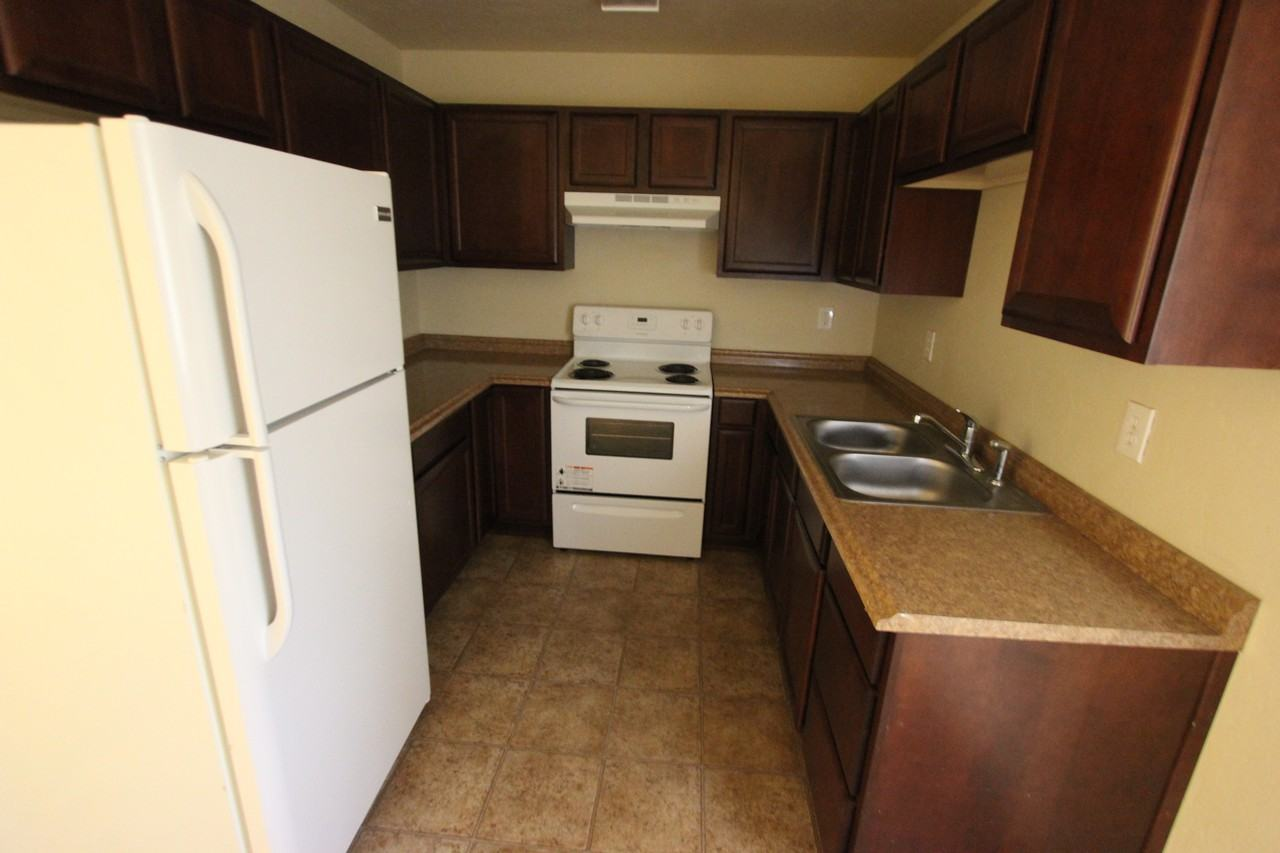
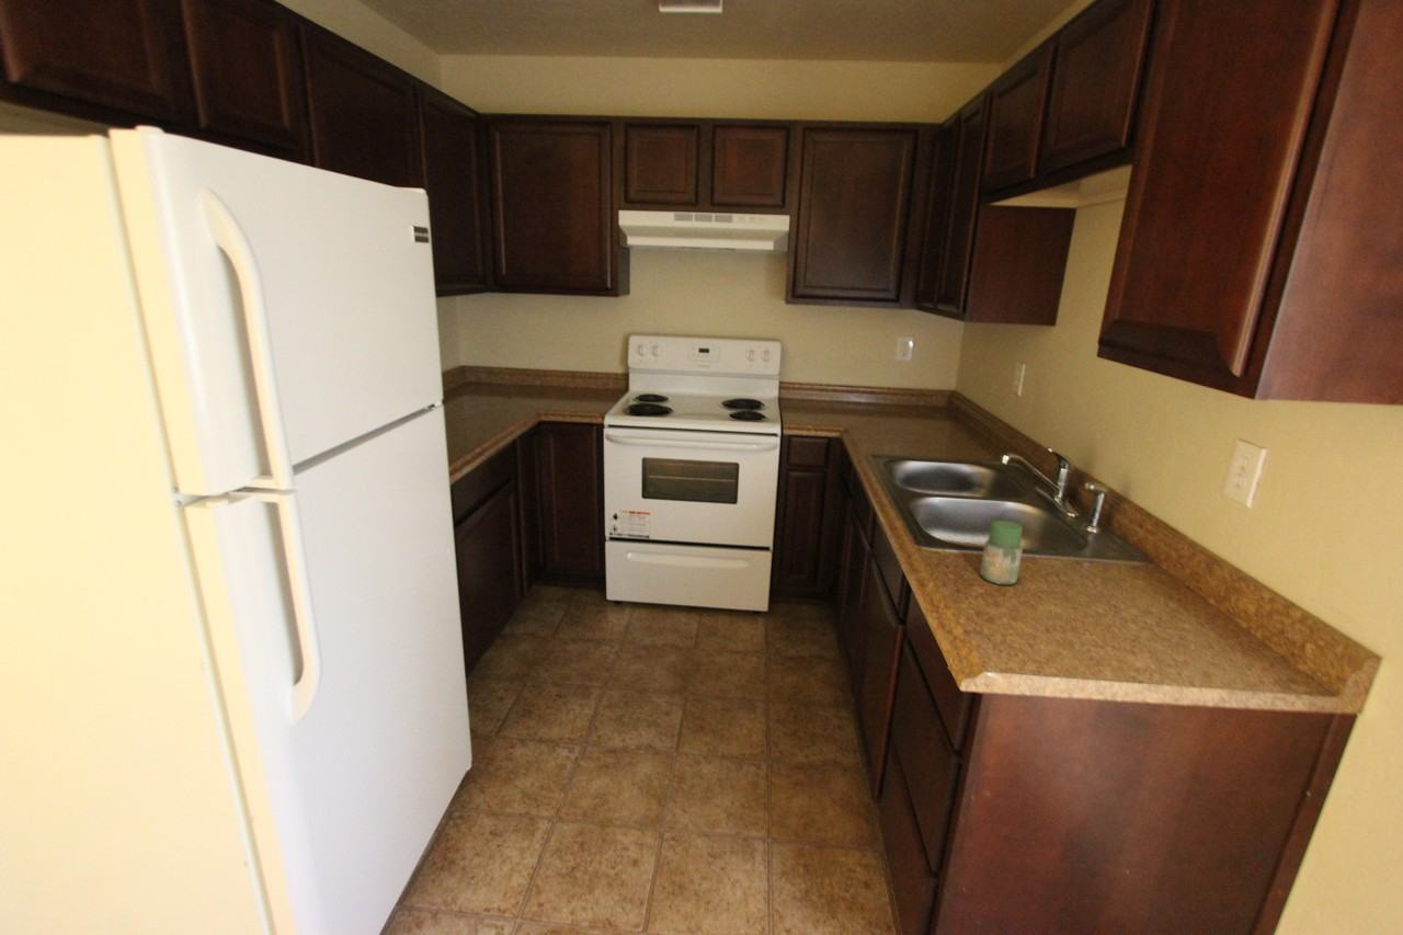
+ jar (1002, 551)
